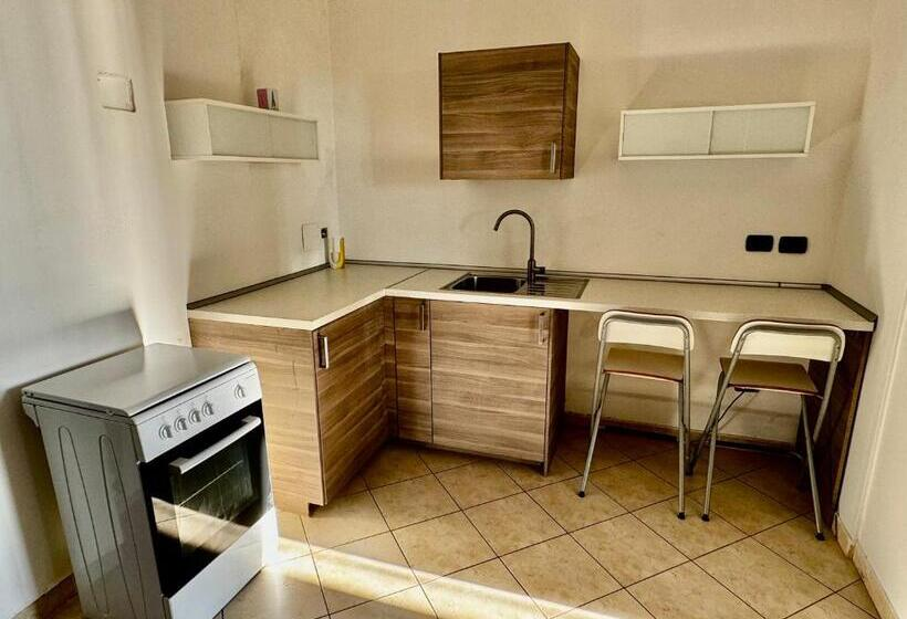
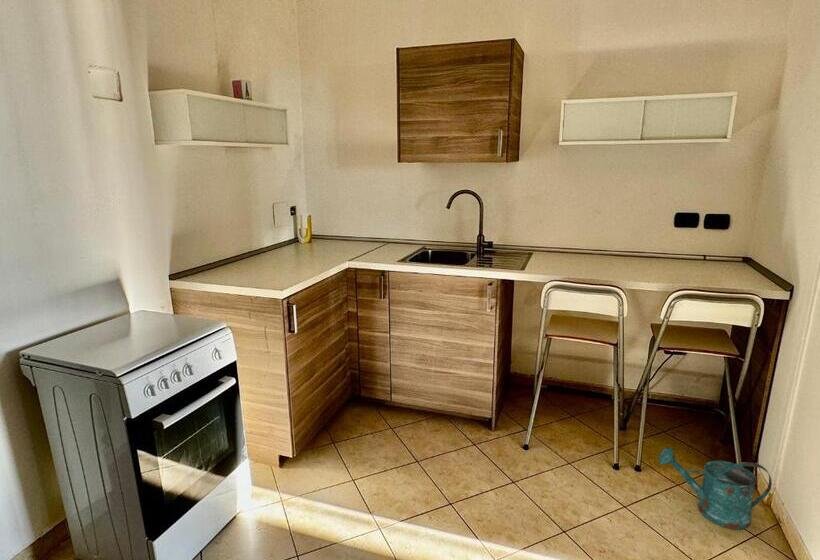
+ watering can (710, 484)
